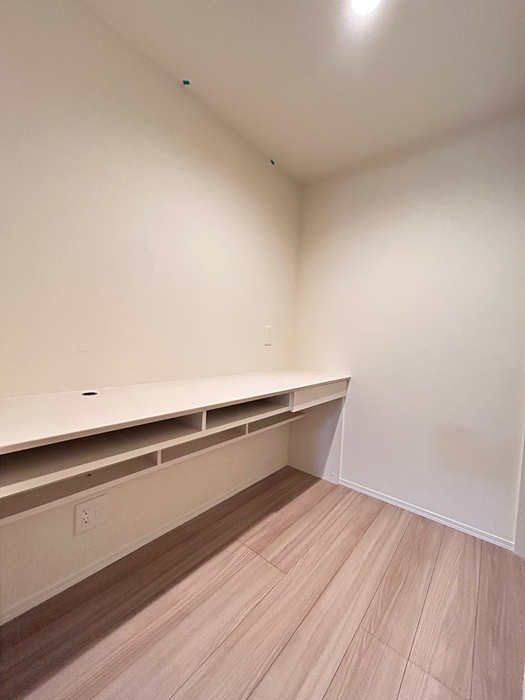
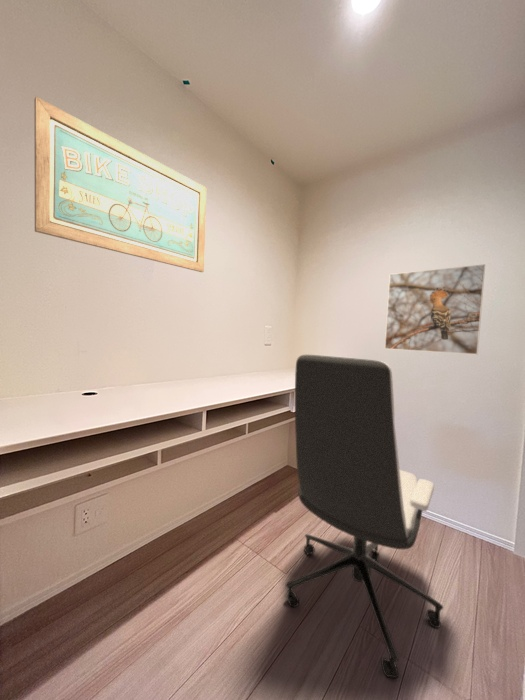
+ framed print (430, 311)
+ office chair (361, 481)
+ wall art (138, 205)
